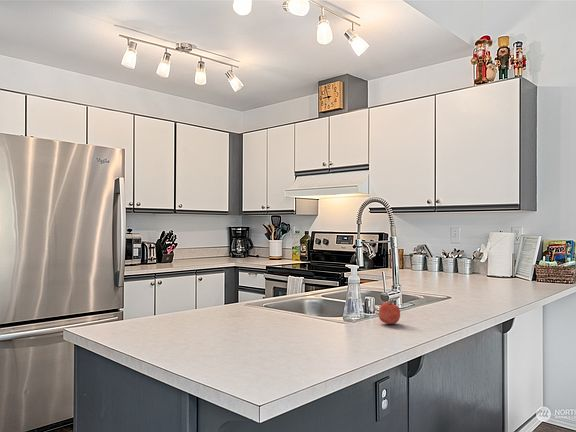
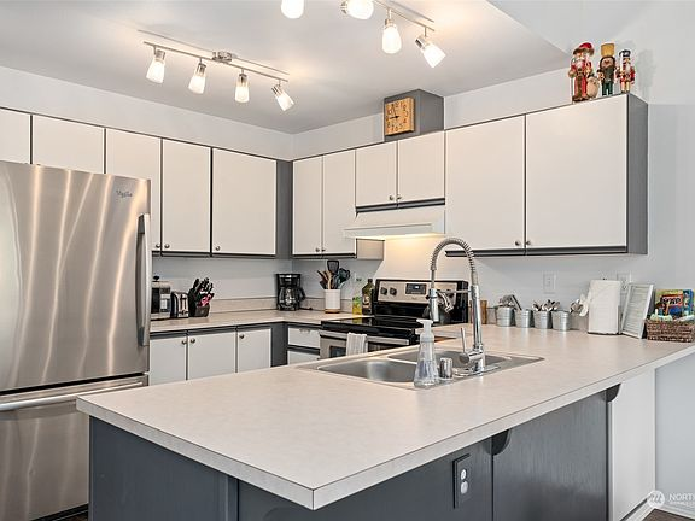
- apple (389, 312)
